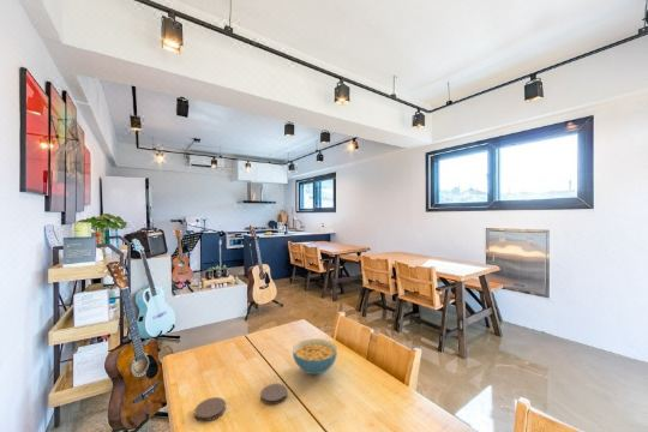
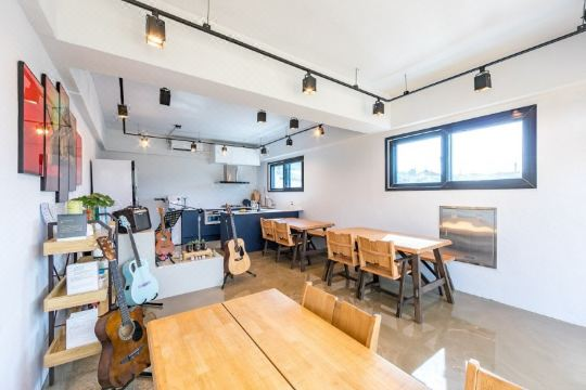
- coaster (274, 392)
- coaster (210, 408)
- cereal bowl (314, 359)
